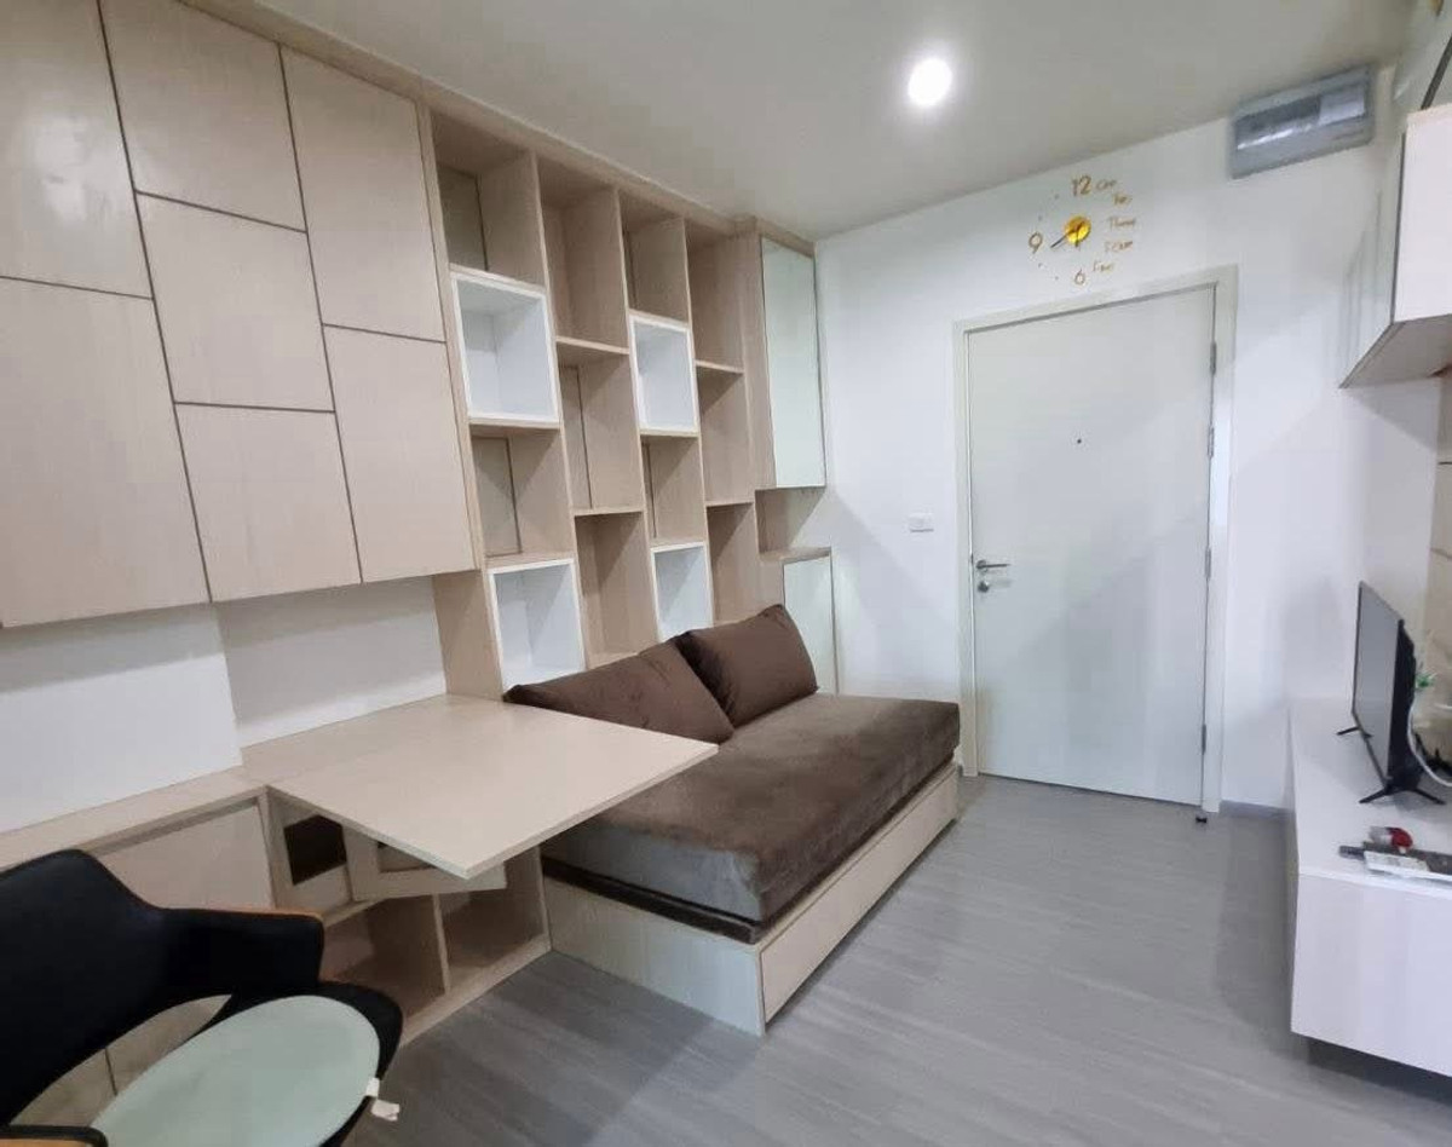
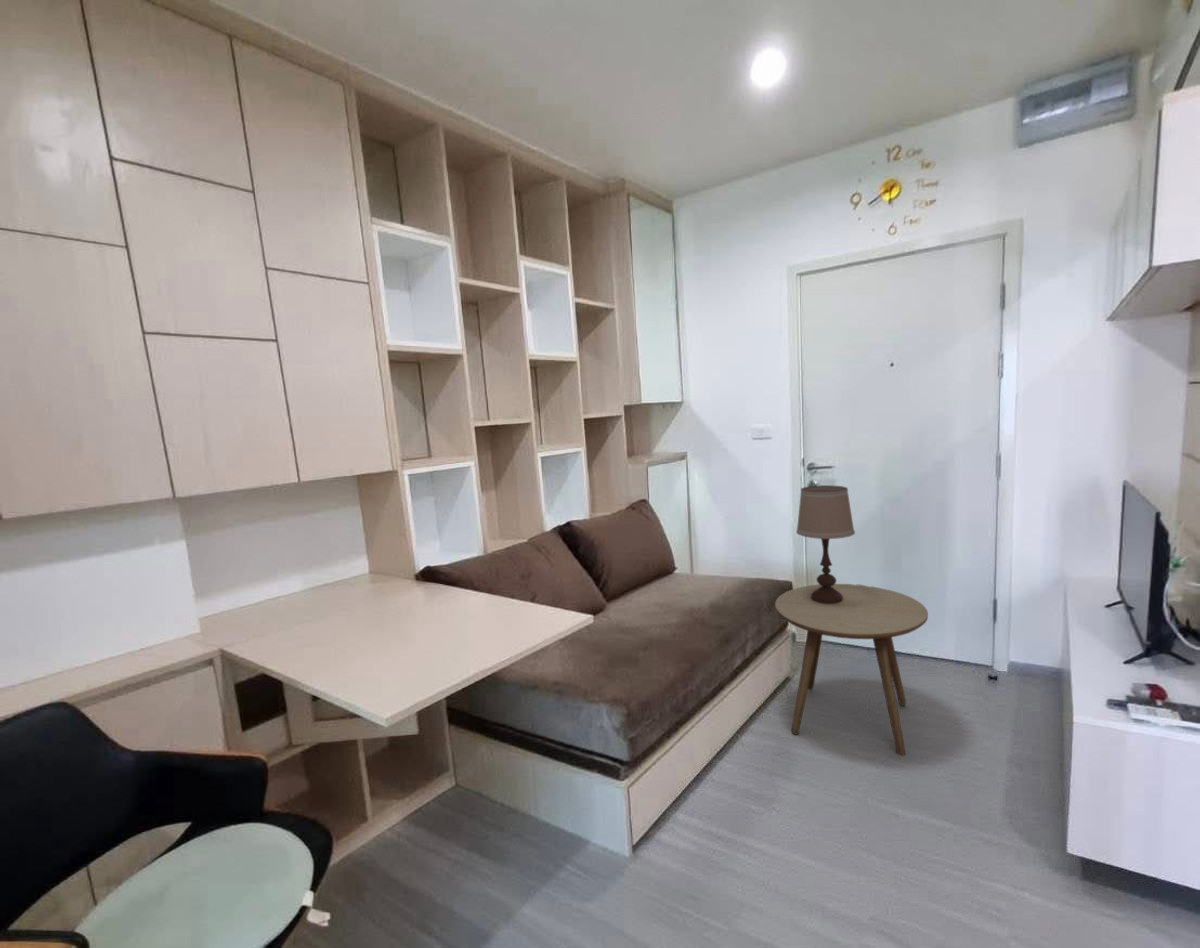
+ side table (848, 638)
+ table lamp (825, 543)
